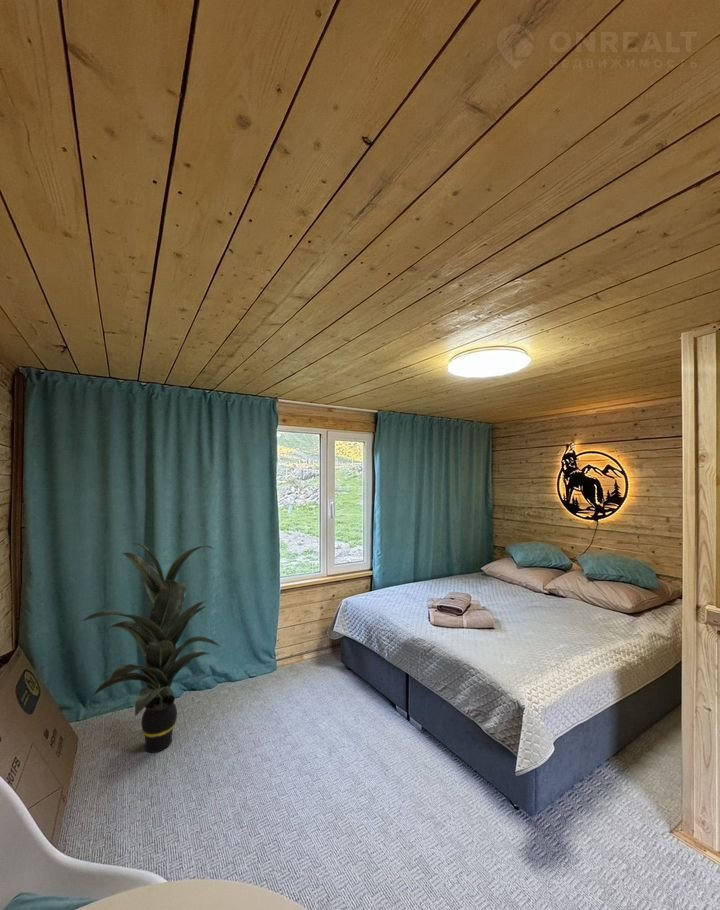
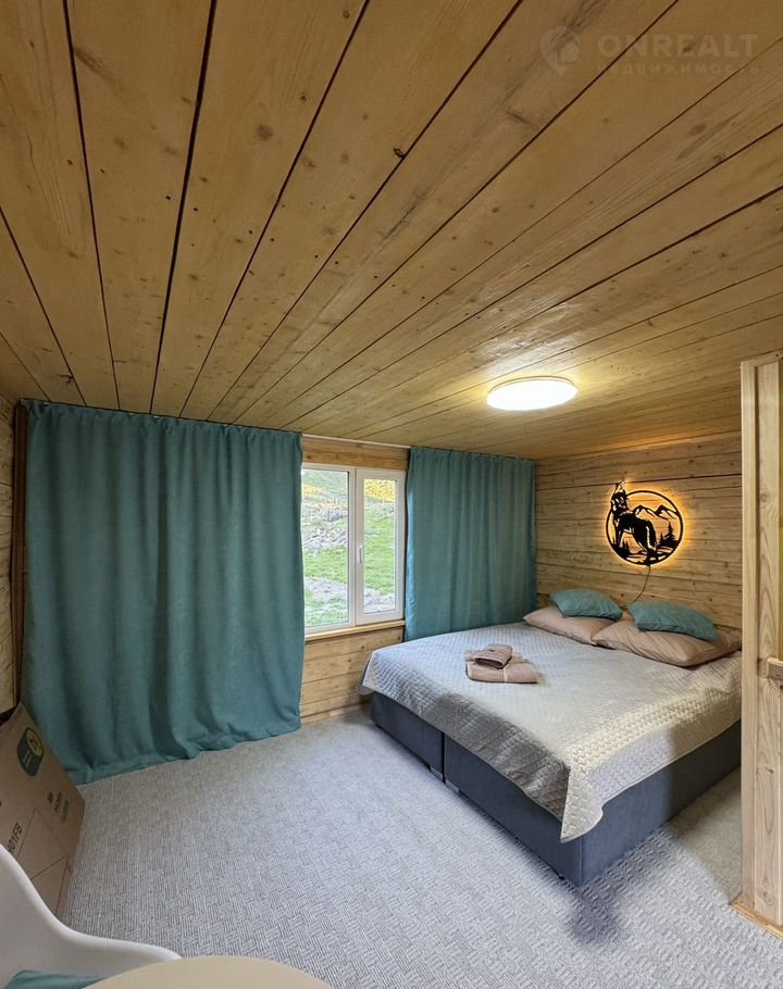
- indoor plant (154, 641)
